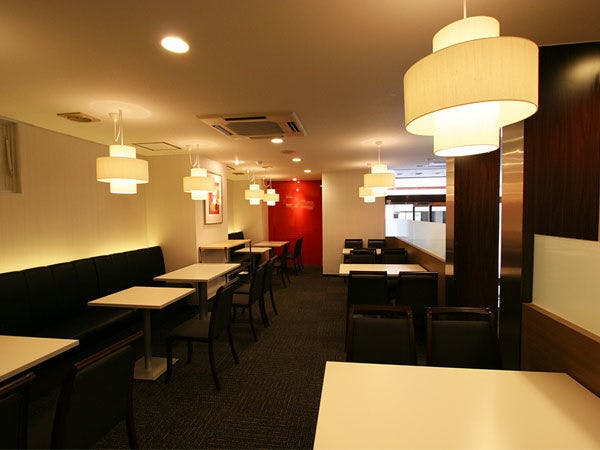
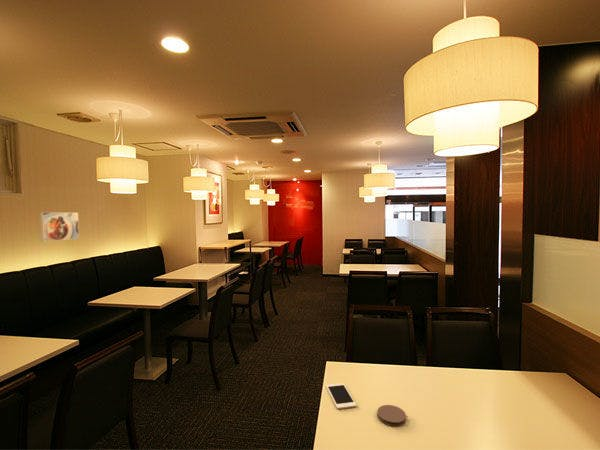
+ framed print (60, 226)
+ cell phone (340, 395)
+ coaster (391, 415)
